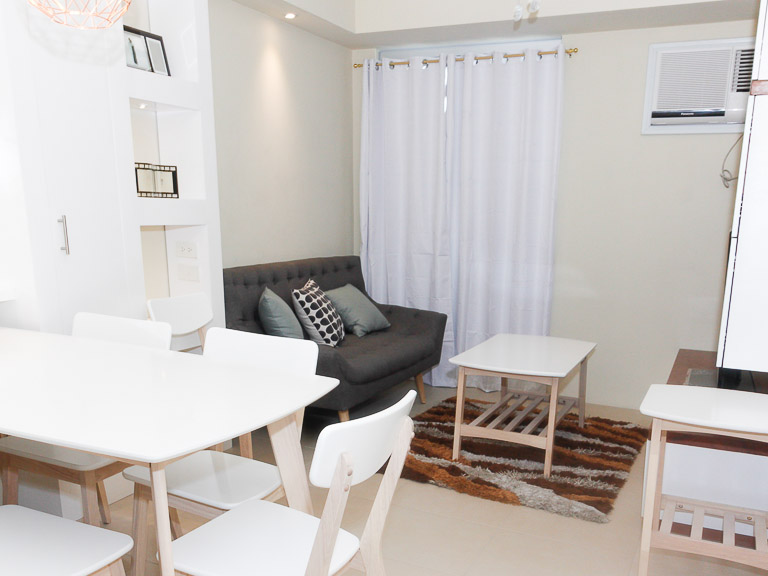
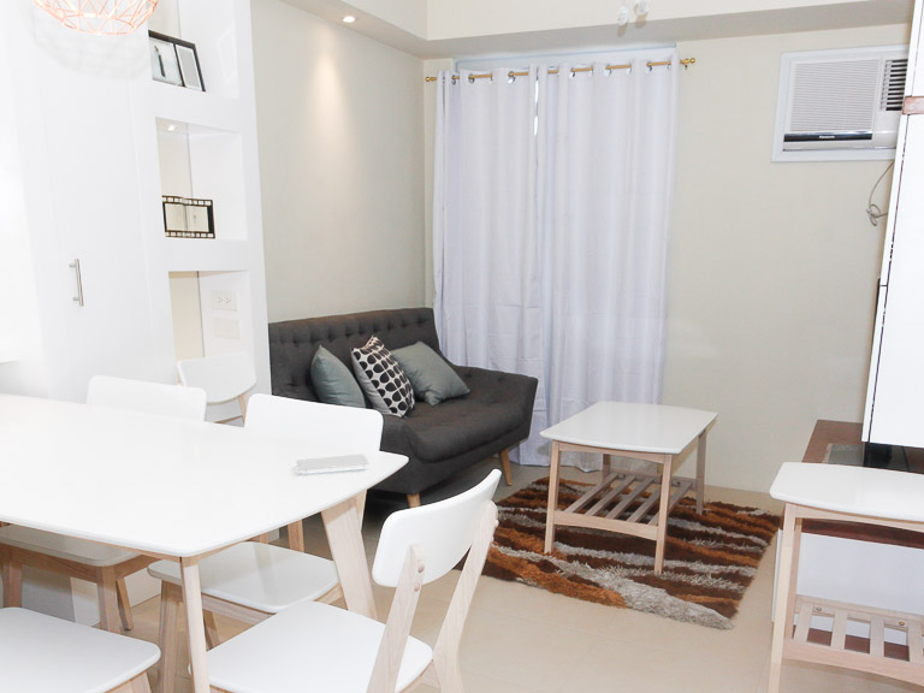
+ smartphone (332, 462)
